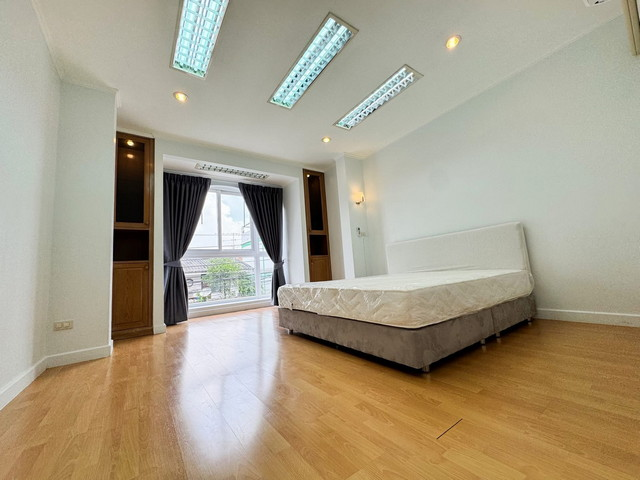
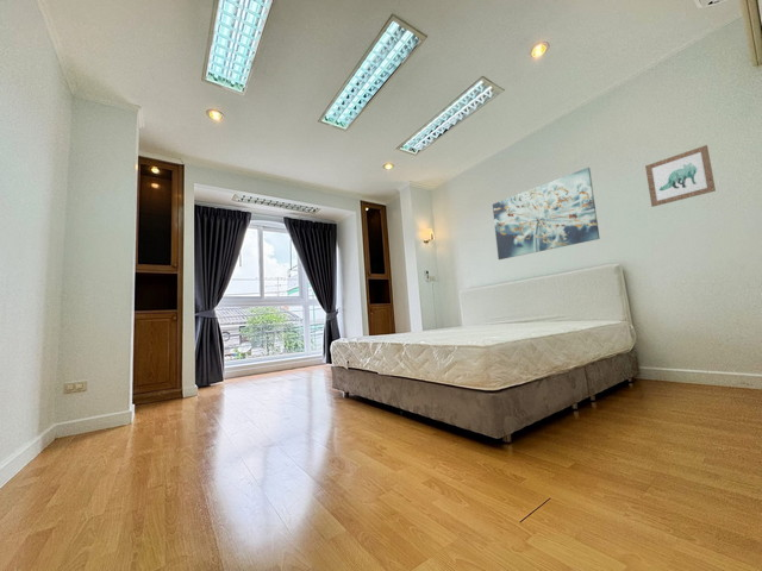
+ wall art (538, 219)
+ wall art (677, 177)
